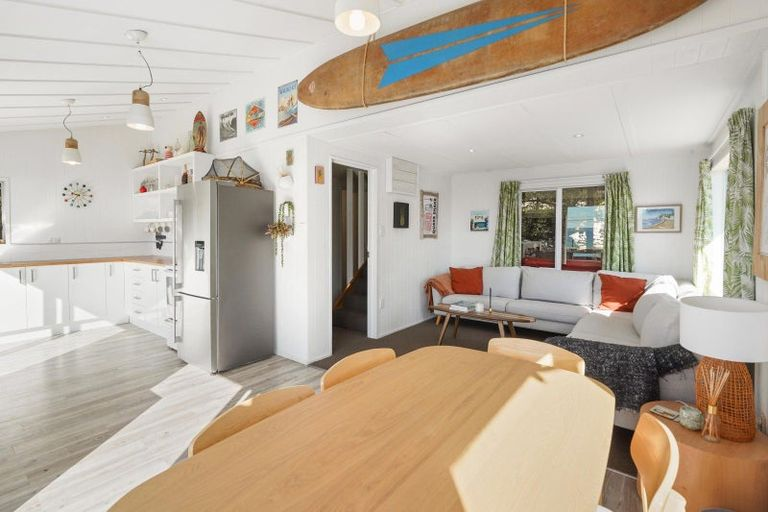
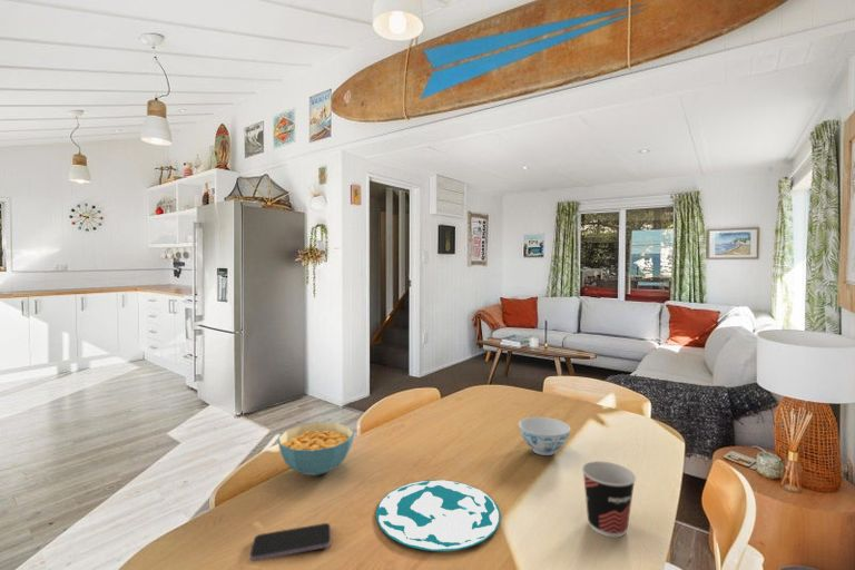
+ smartphone (292, 540)
+ cereal bowl (316, 452)
+ plate (438, 504)
+ cup (608, 499)
+ chinaware (543, 438)
